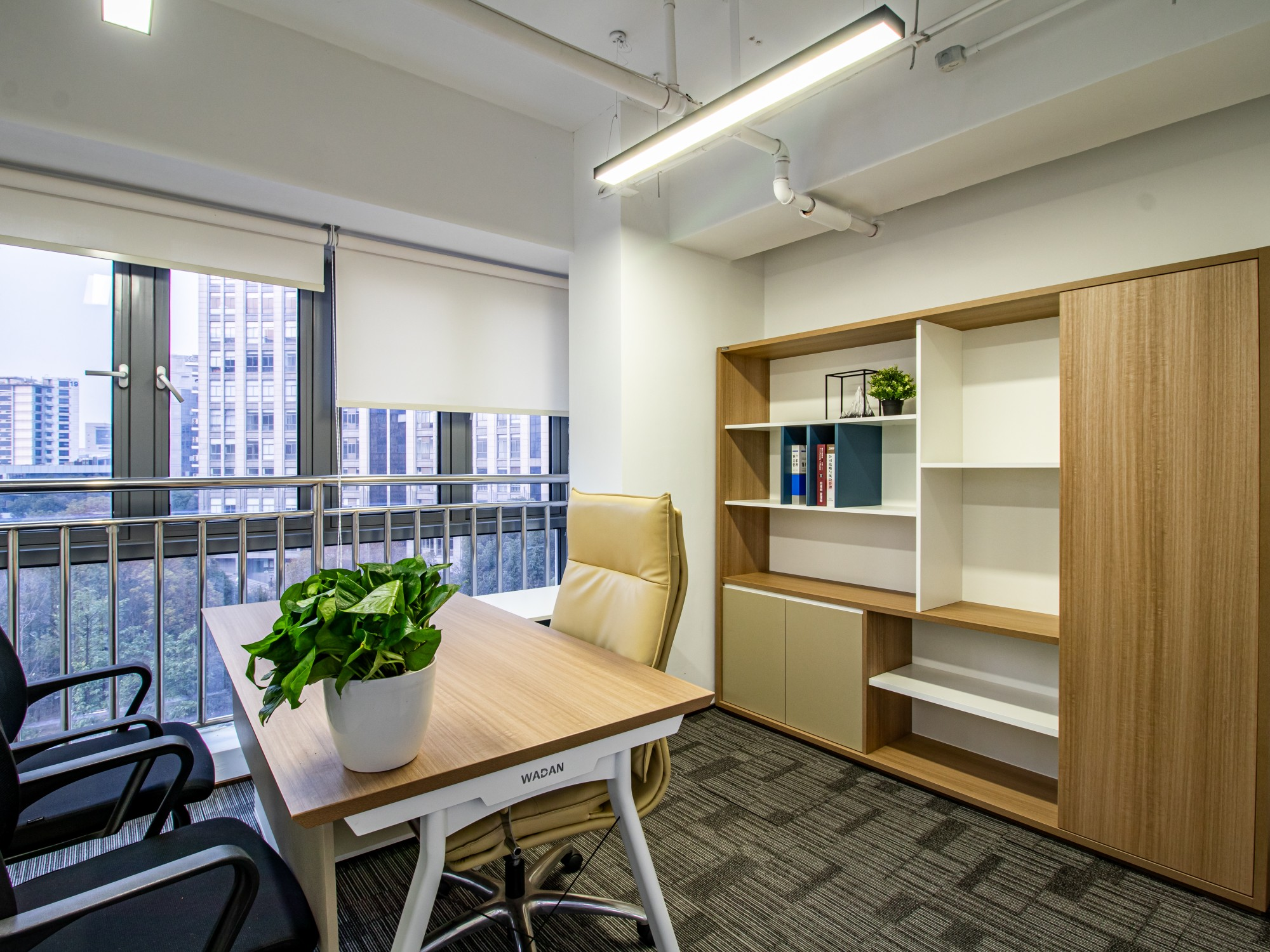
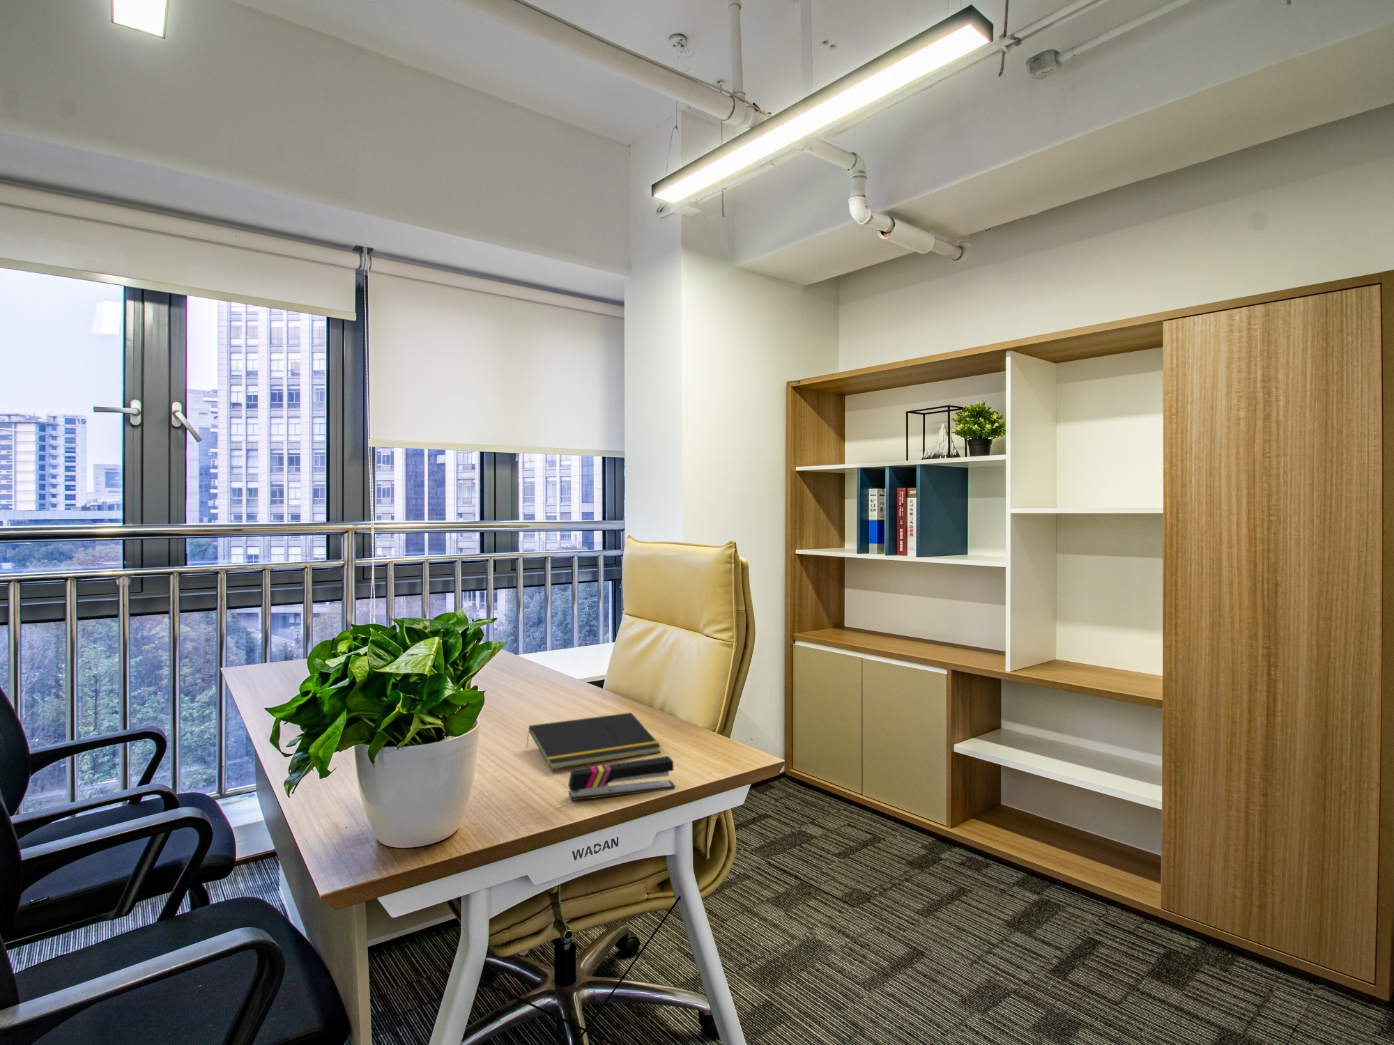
+ stapler (621, 777)
+ notepad (594, 739)
